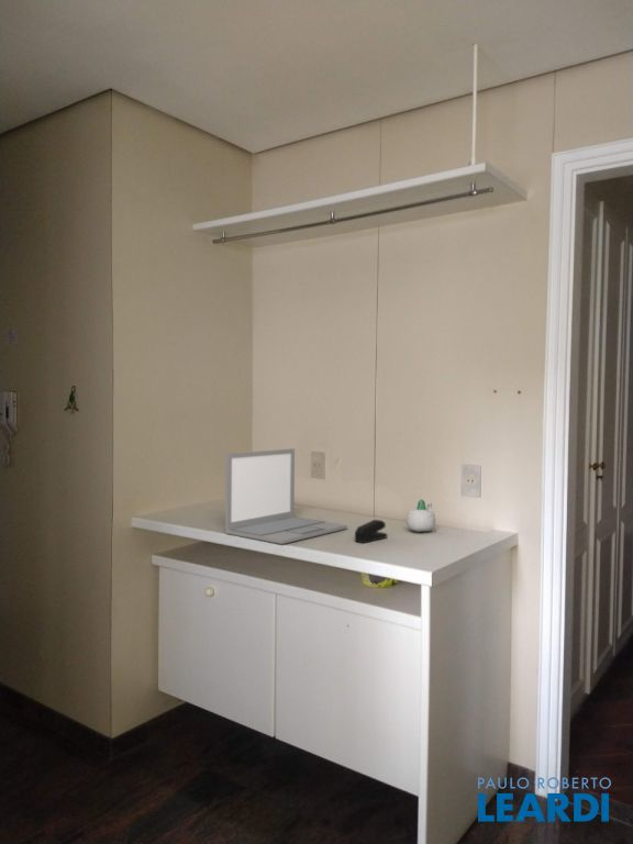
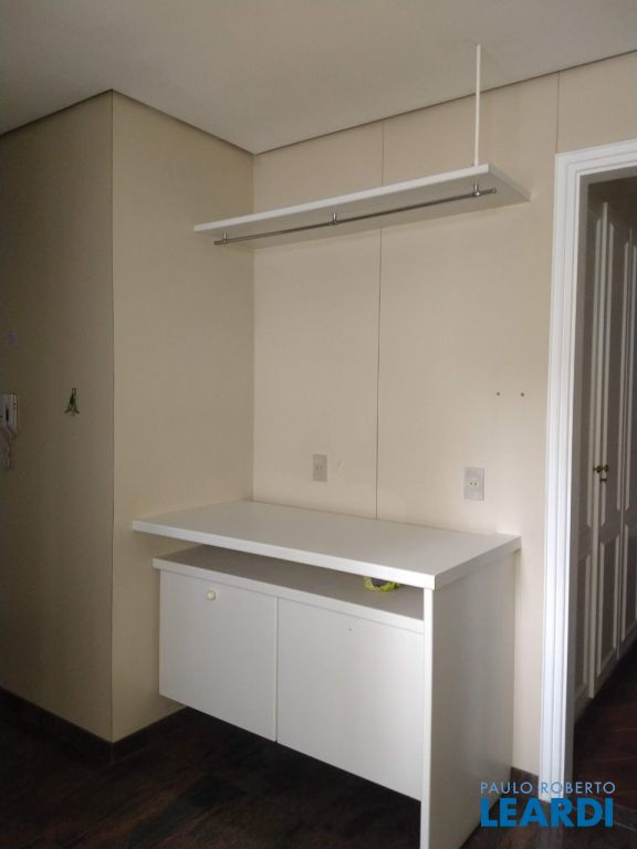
- stapler (370, 530)
- succulent planter (421, 514)
- laptop (287, 491)
